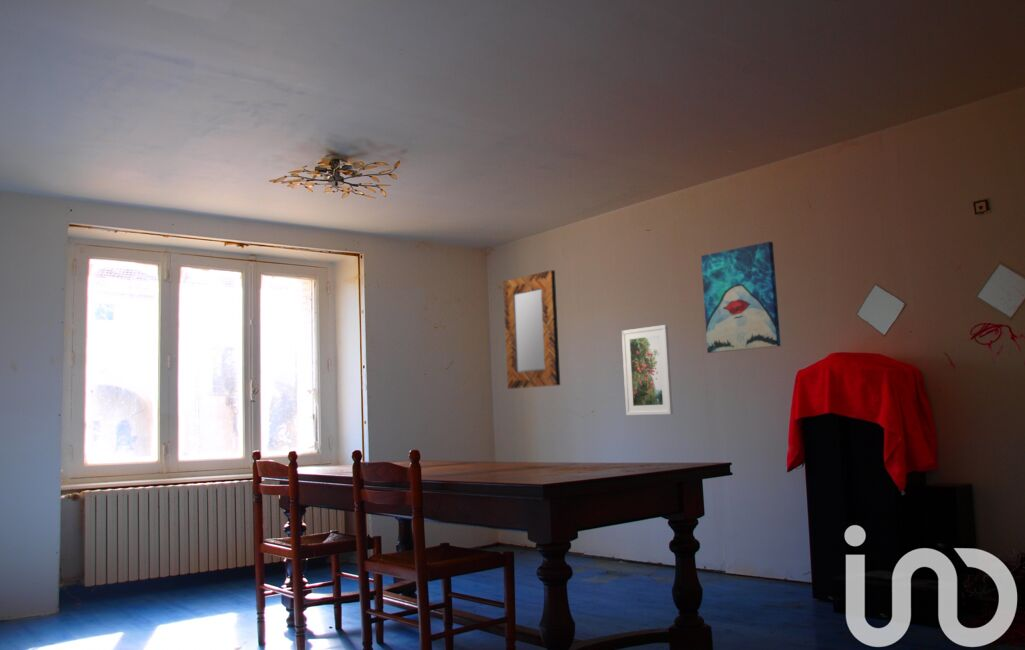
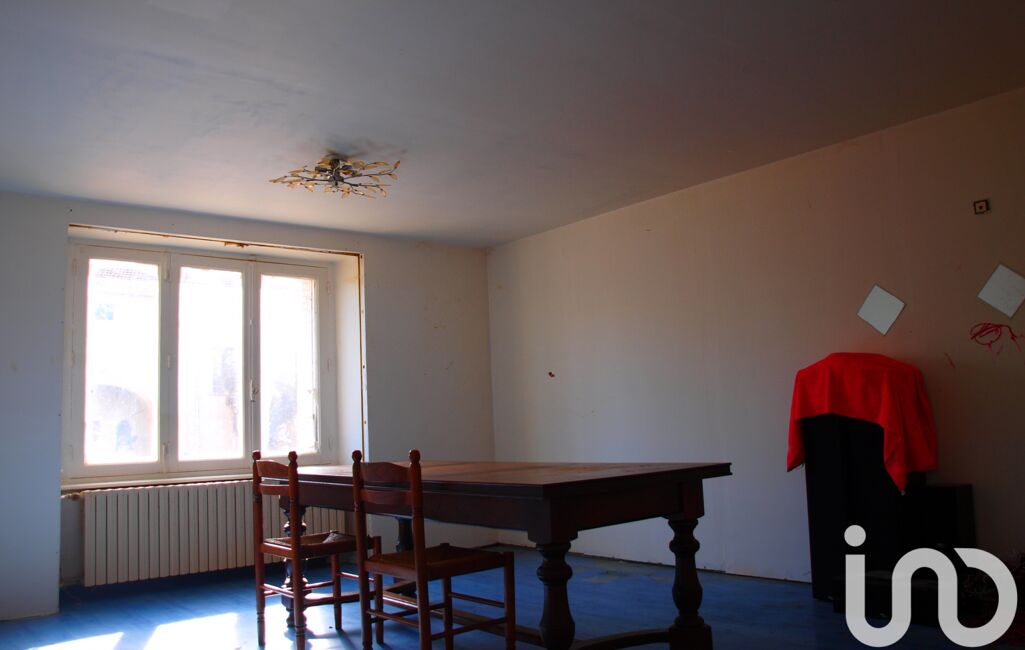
- home mirror (530, 331)
- wall art (739, 299)
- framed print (646, 371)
